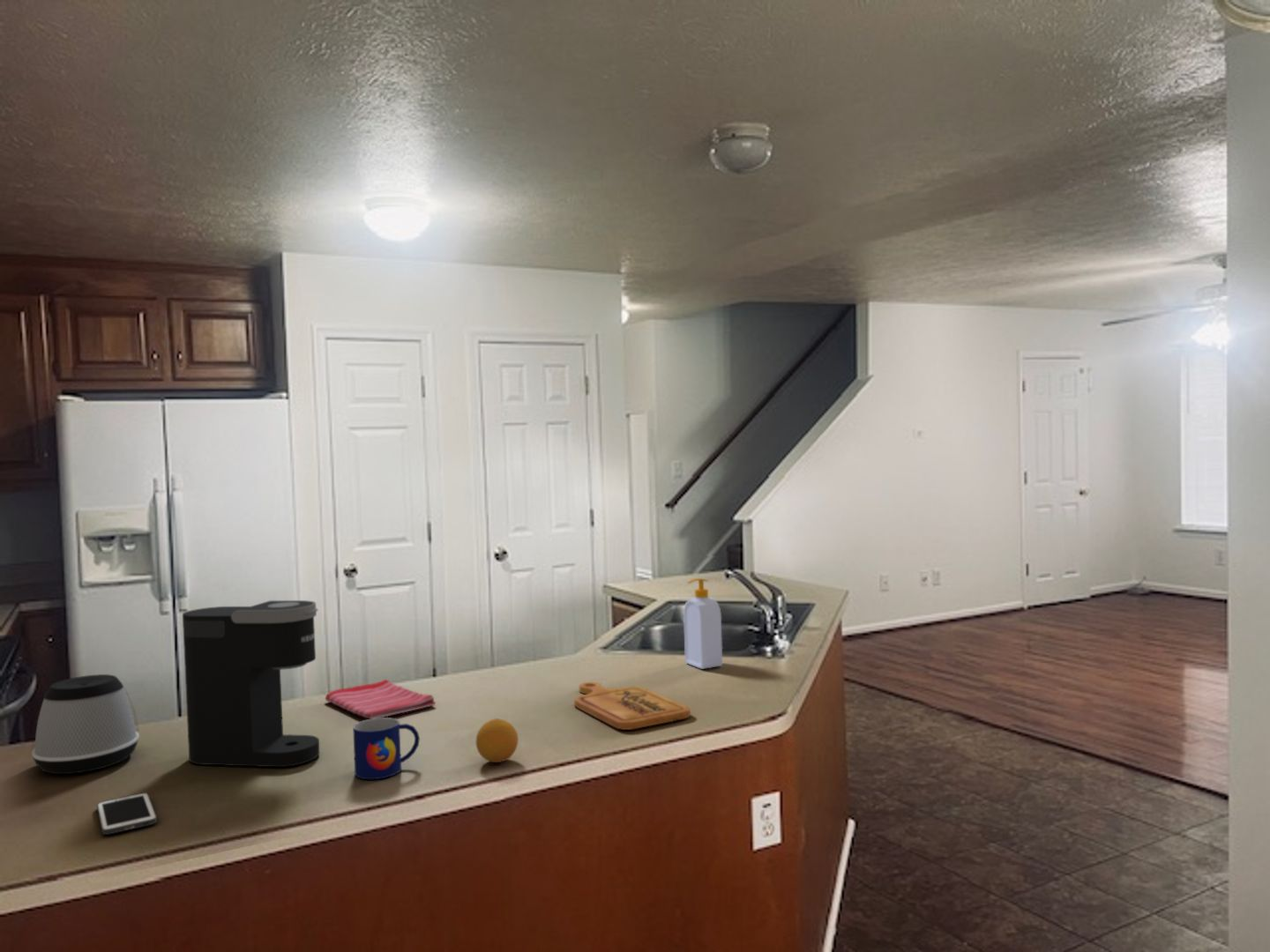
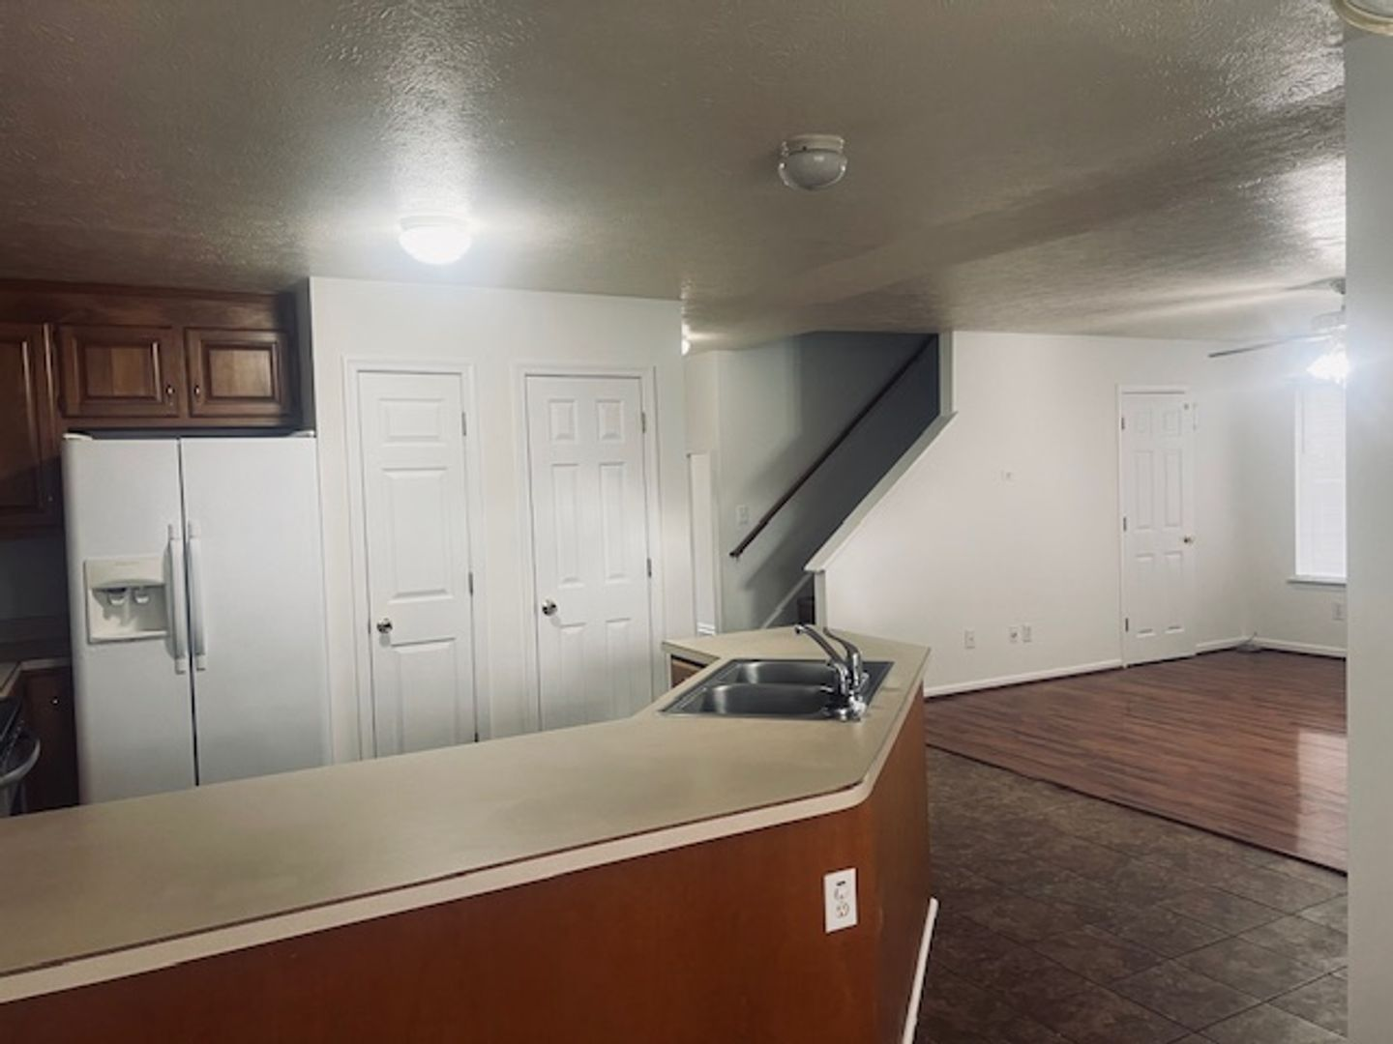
- fruit (497, 740)
- mug (387, 746)
- speaker (86, 721)
- cutting board (620, 701)
- dish towel (379, 698)
- cell phone (126, 813)
- soap bottle (701, 621)
- coffee maker (252, 681)
